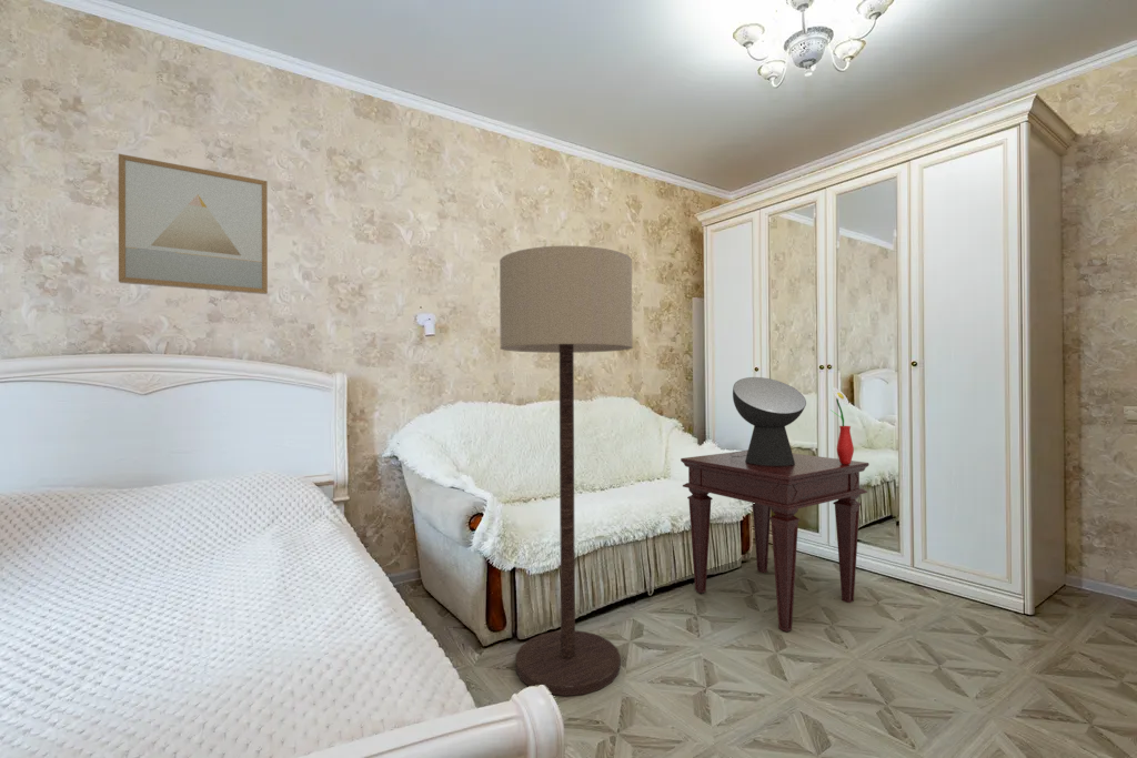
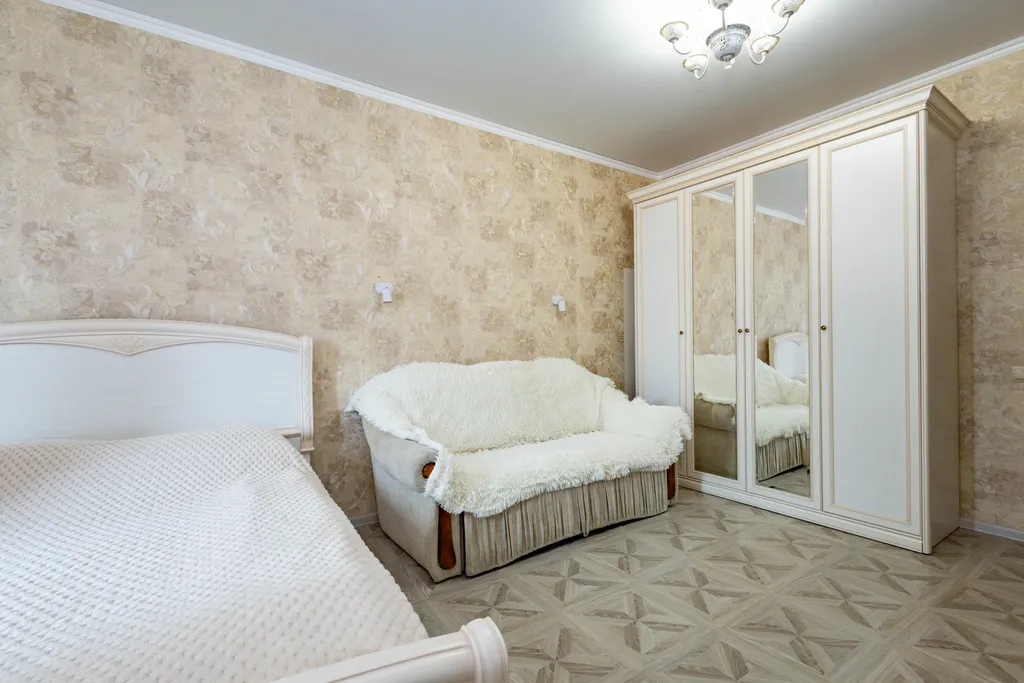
- floor lamp (566, 463)
- side table (772, 528)
- potted flower (843, 425)
- wall art (198, 229)
- table lamp (767, 417)
